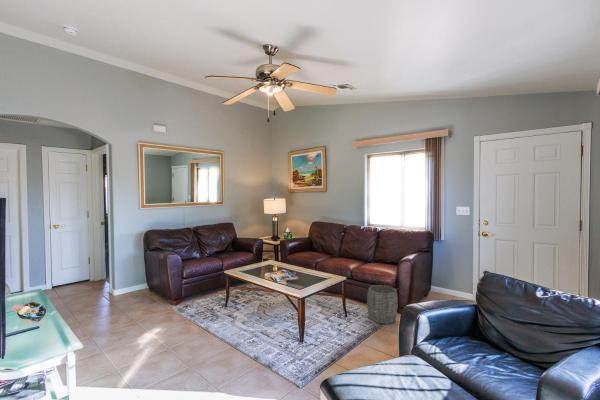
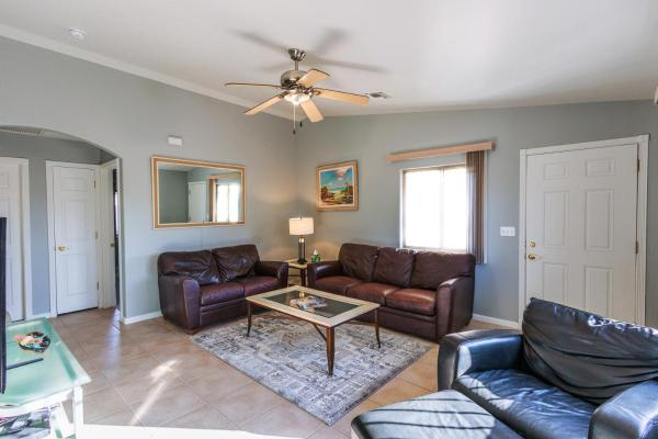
- woven basket (382, 303)
